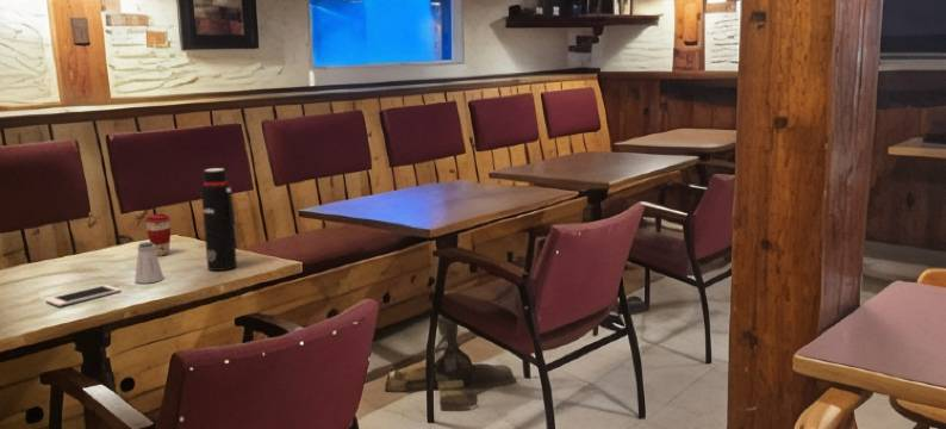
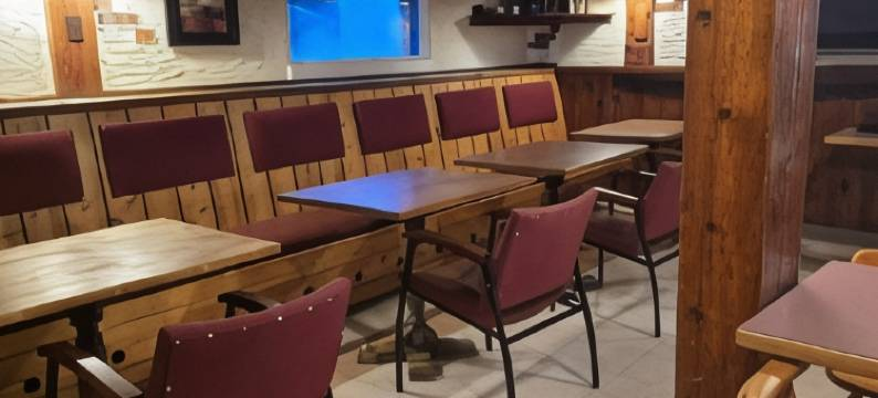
- cell phone (83, 294)
- coffee cup (158, 235)
- saltshaker (147, 261)
- water bottle (220, 219)
